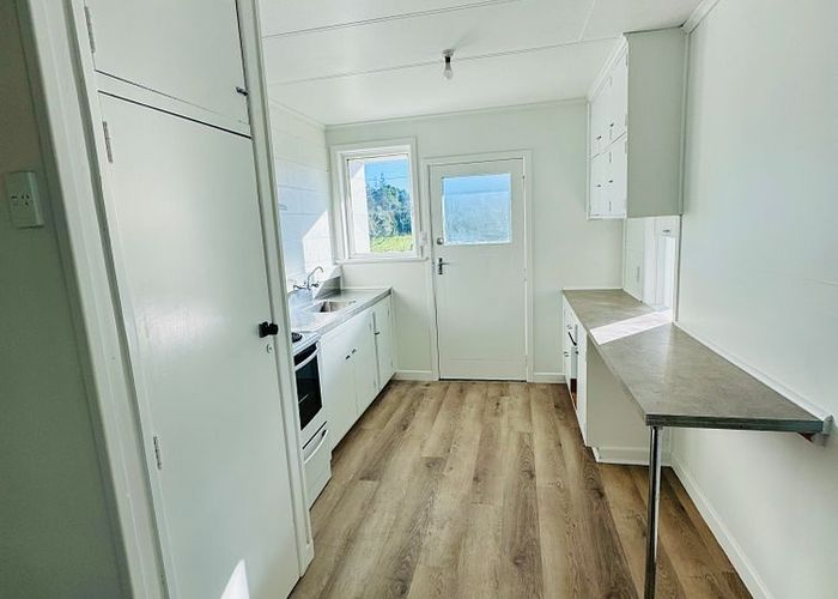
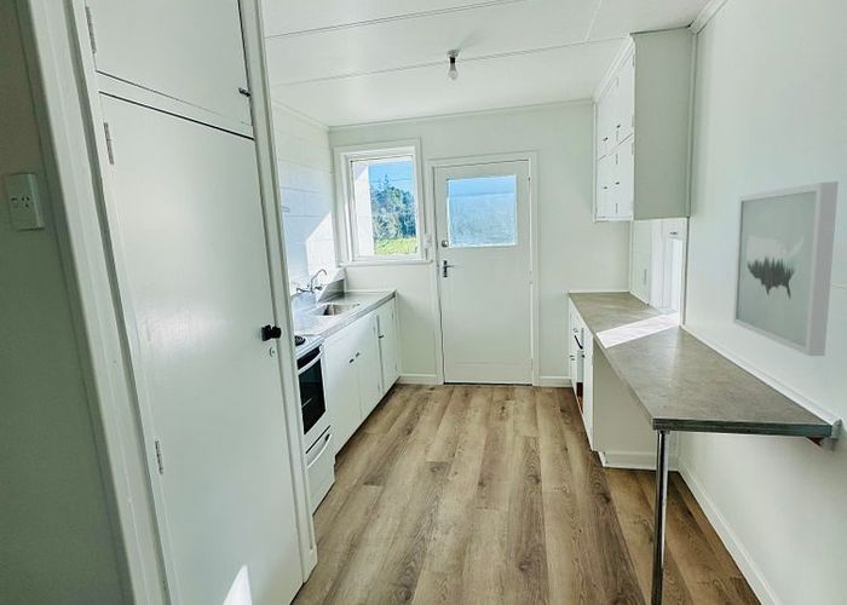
+ wall art (776, 265)
